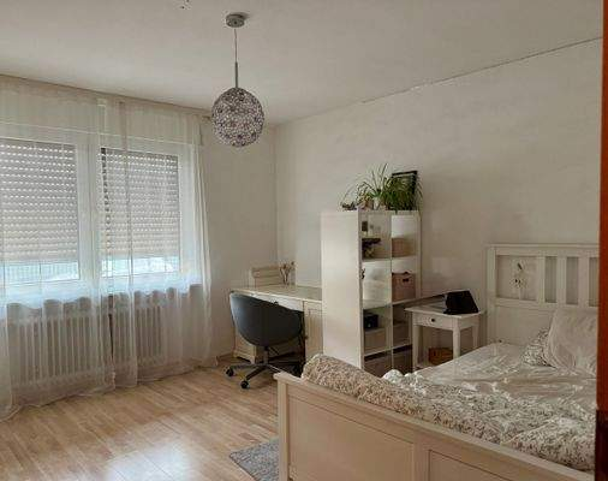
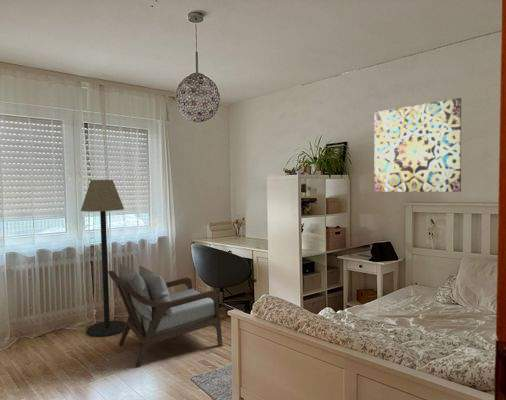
+ wall art (414, 149)
+ floor lamp (104, 255)
+ armchair (163, 304)
